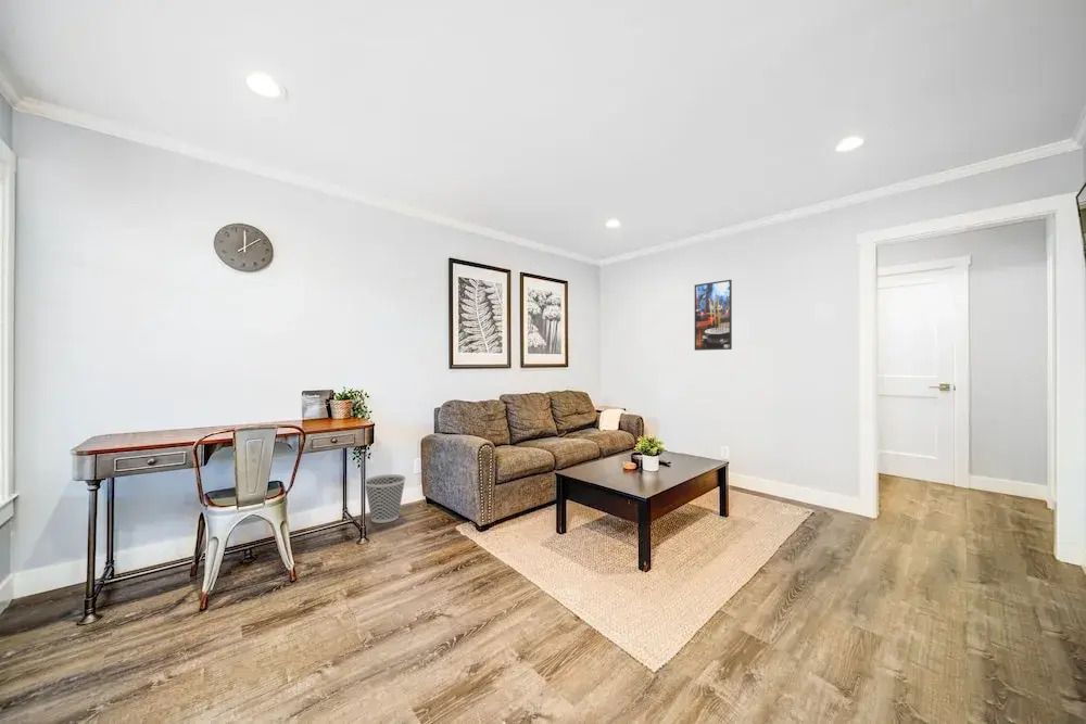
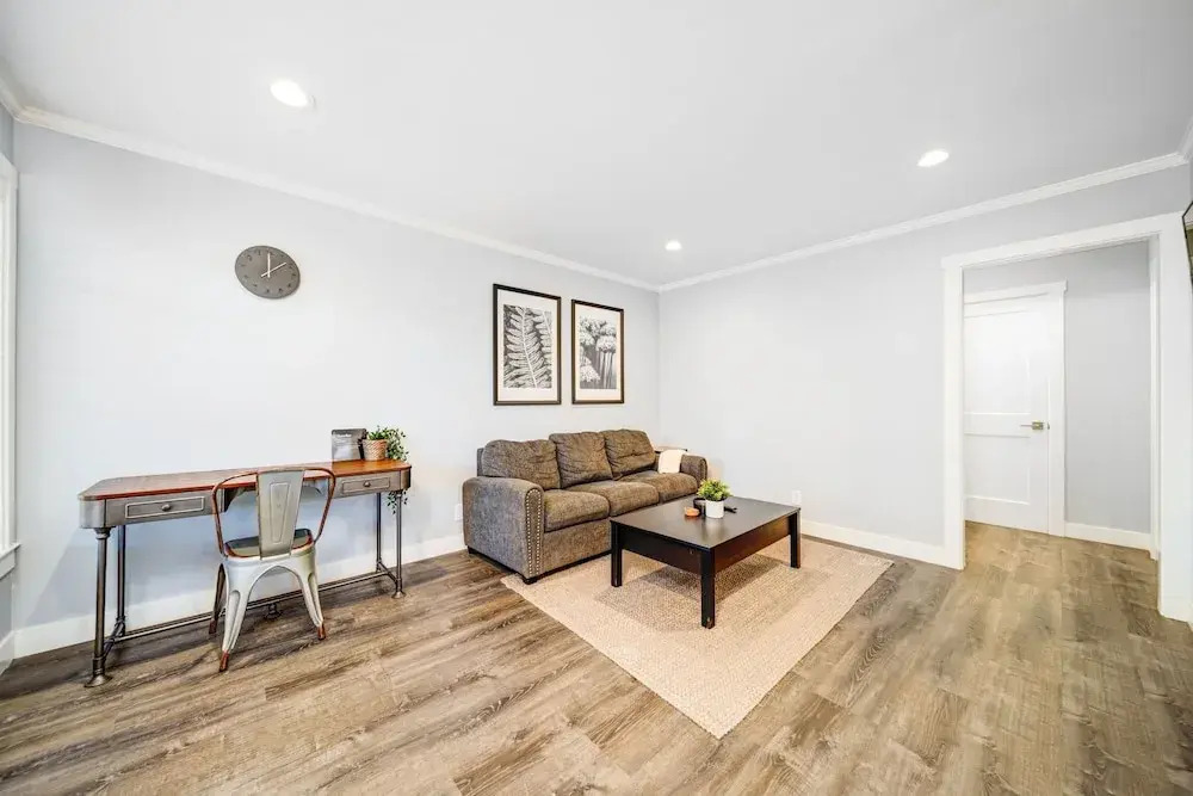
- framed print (712, 316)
- wastebasket (384, 498)
